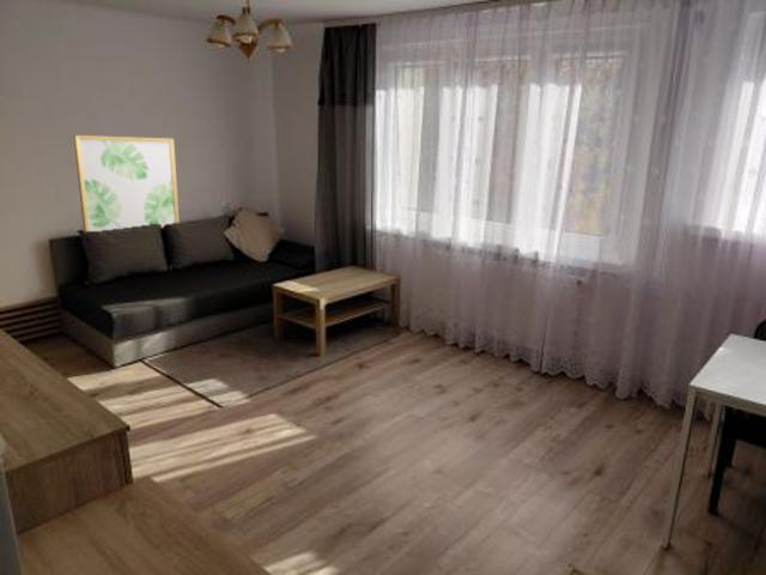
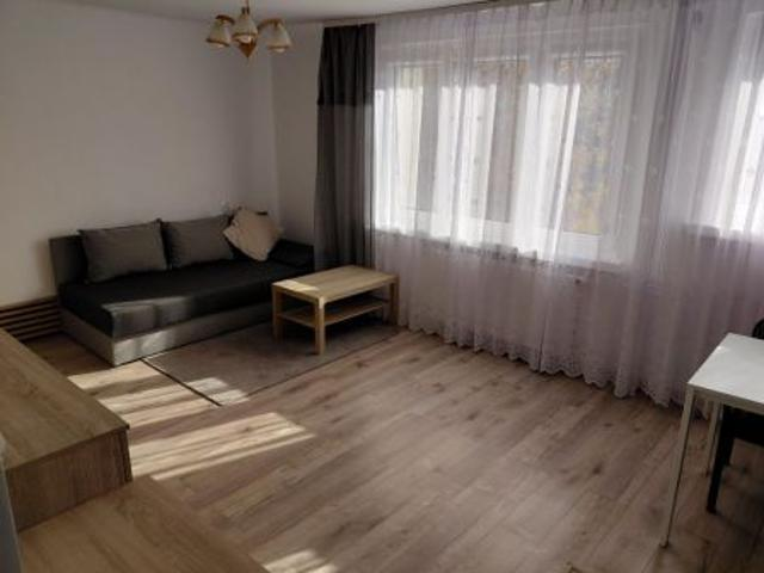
- wall art (130, 186)
